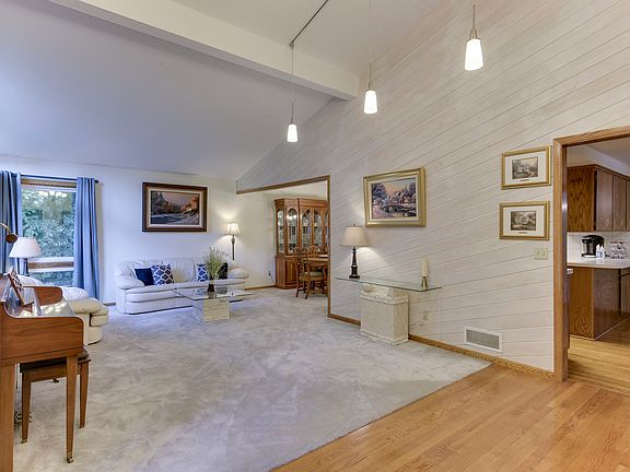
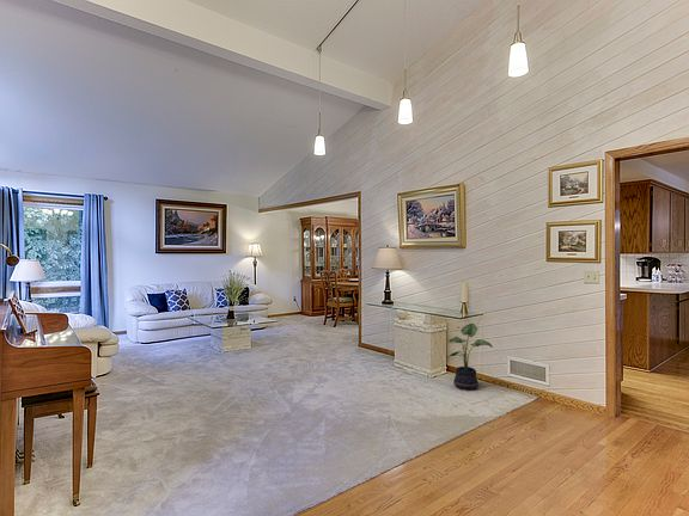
+ potted plant (468, 357)
